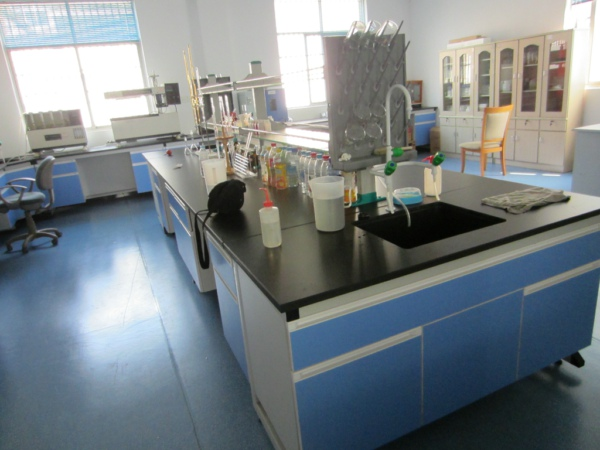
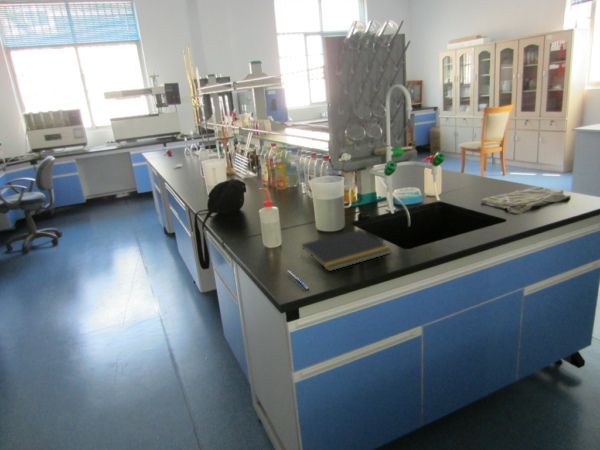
+ pen (297, 279)
+ notepad (346, 248)
